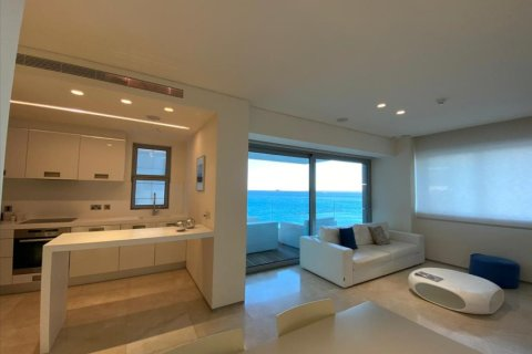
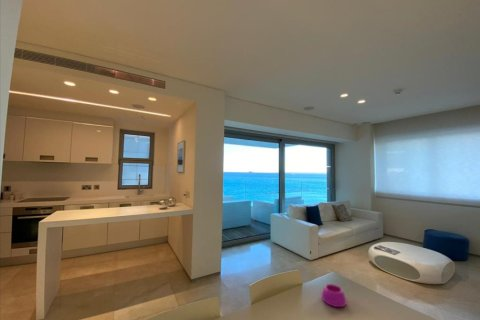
+ bowl (334, 293)
